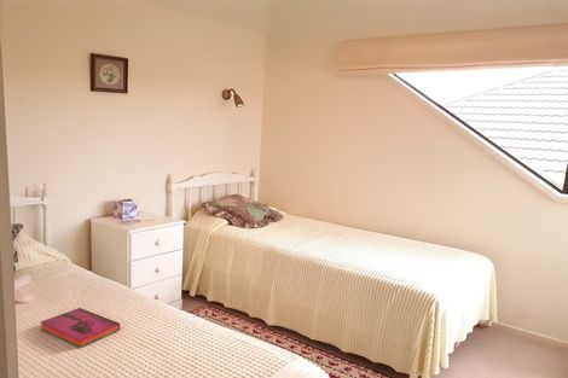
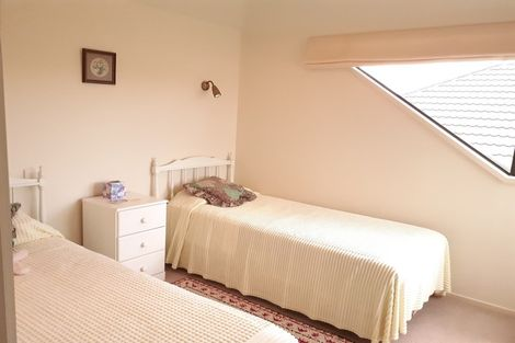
- hardback book (80, 325)
